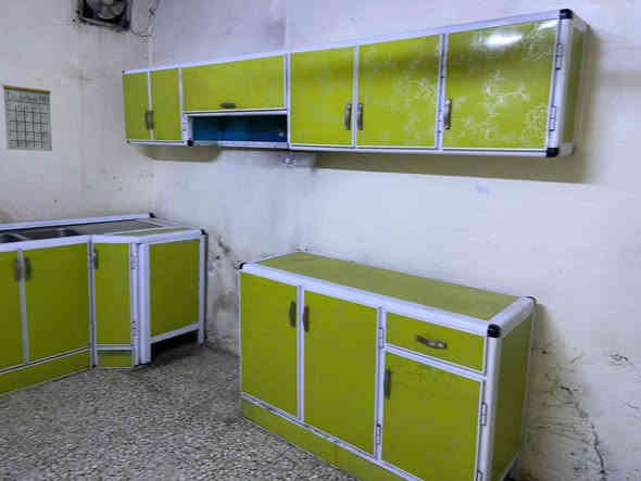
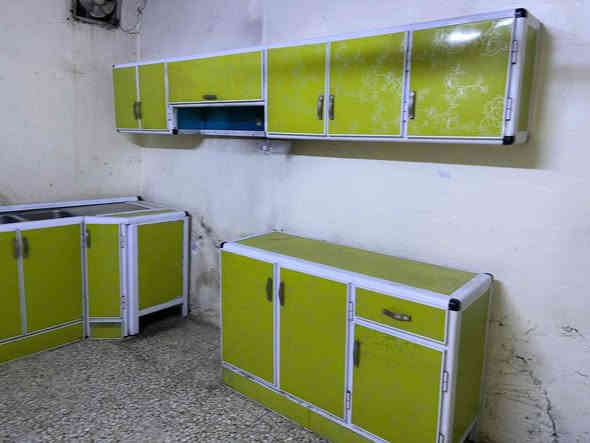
- calendar (28, 112)
